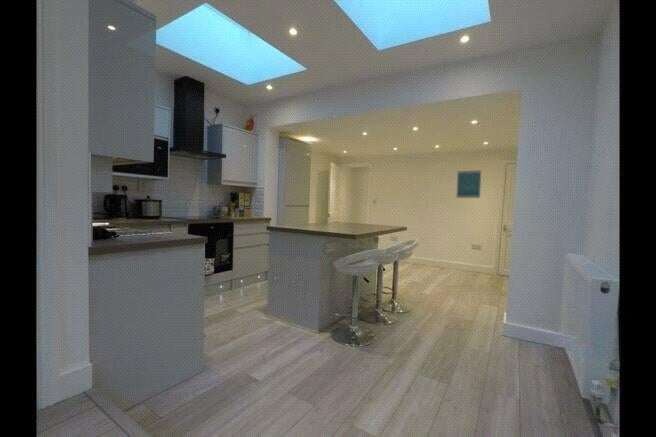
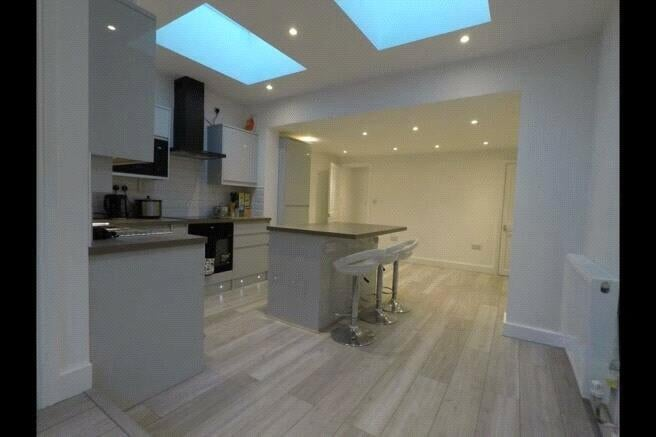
- wall art (468, 184)
